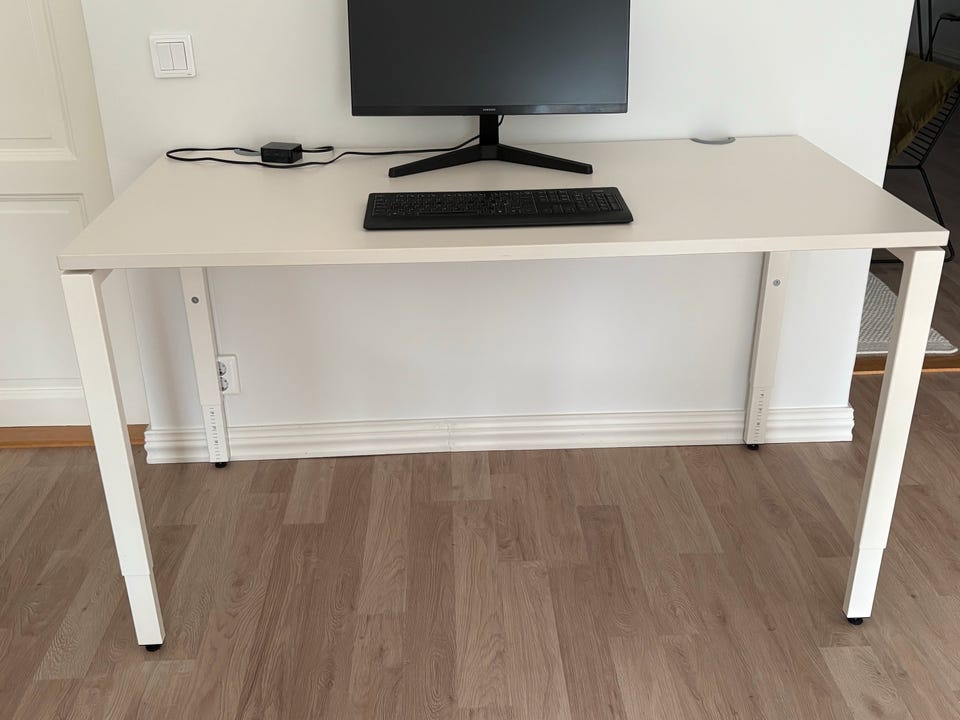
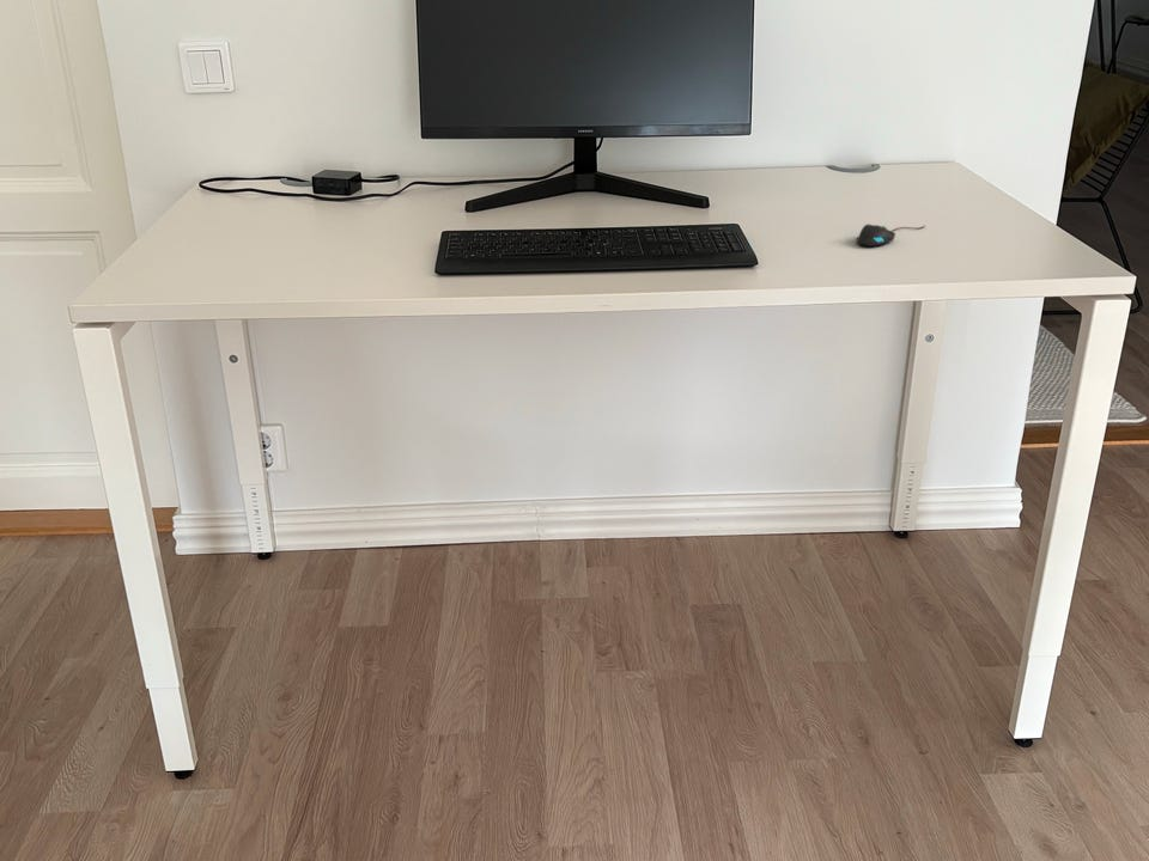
+ mouse (894, 228)
